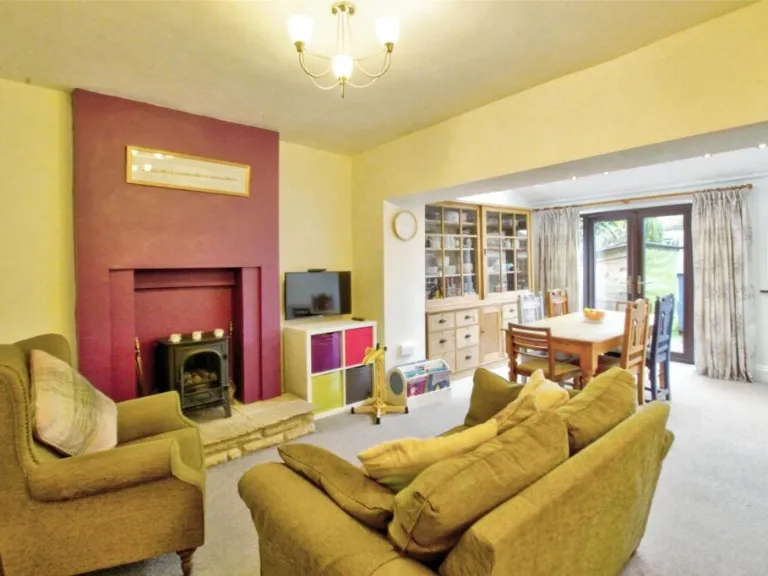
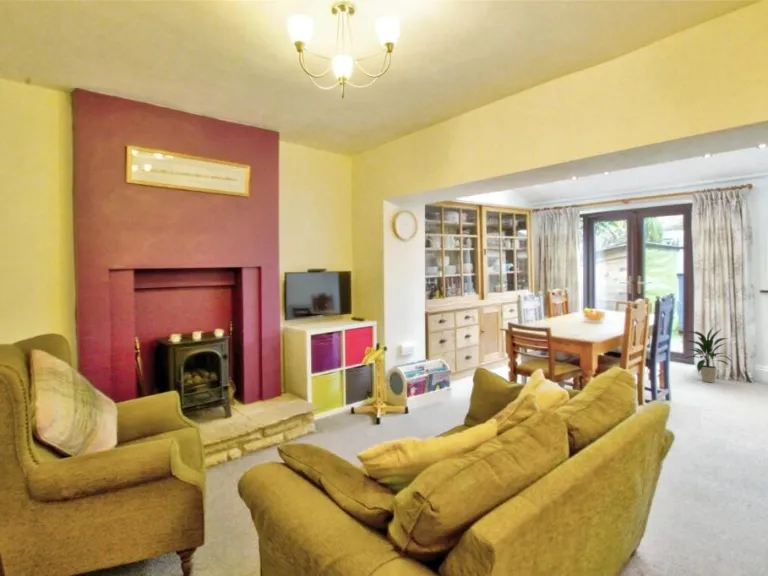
+ indoor plant (705, 353)
